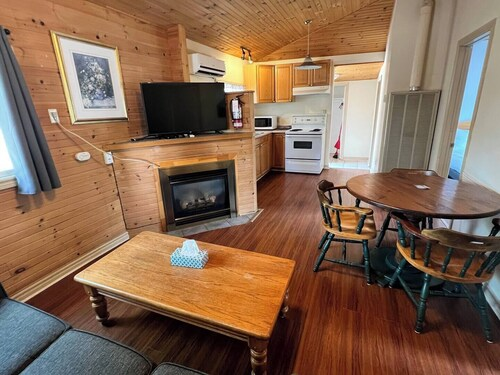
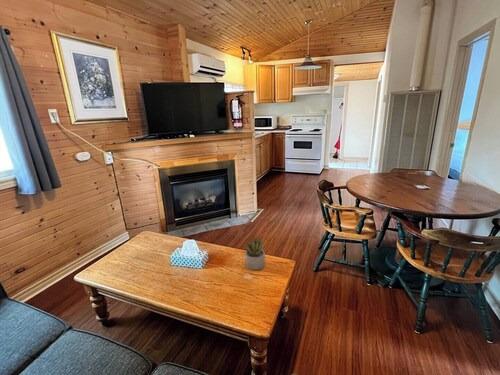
+ succulent plant (255, 250)
